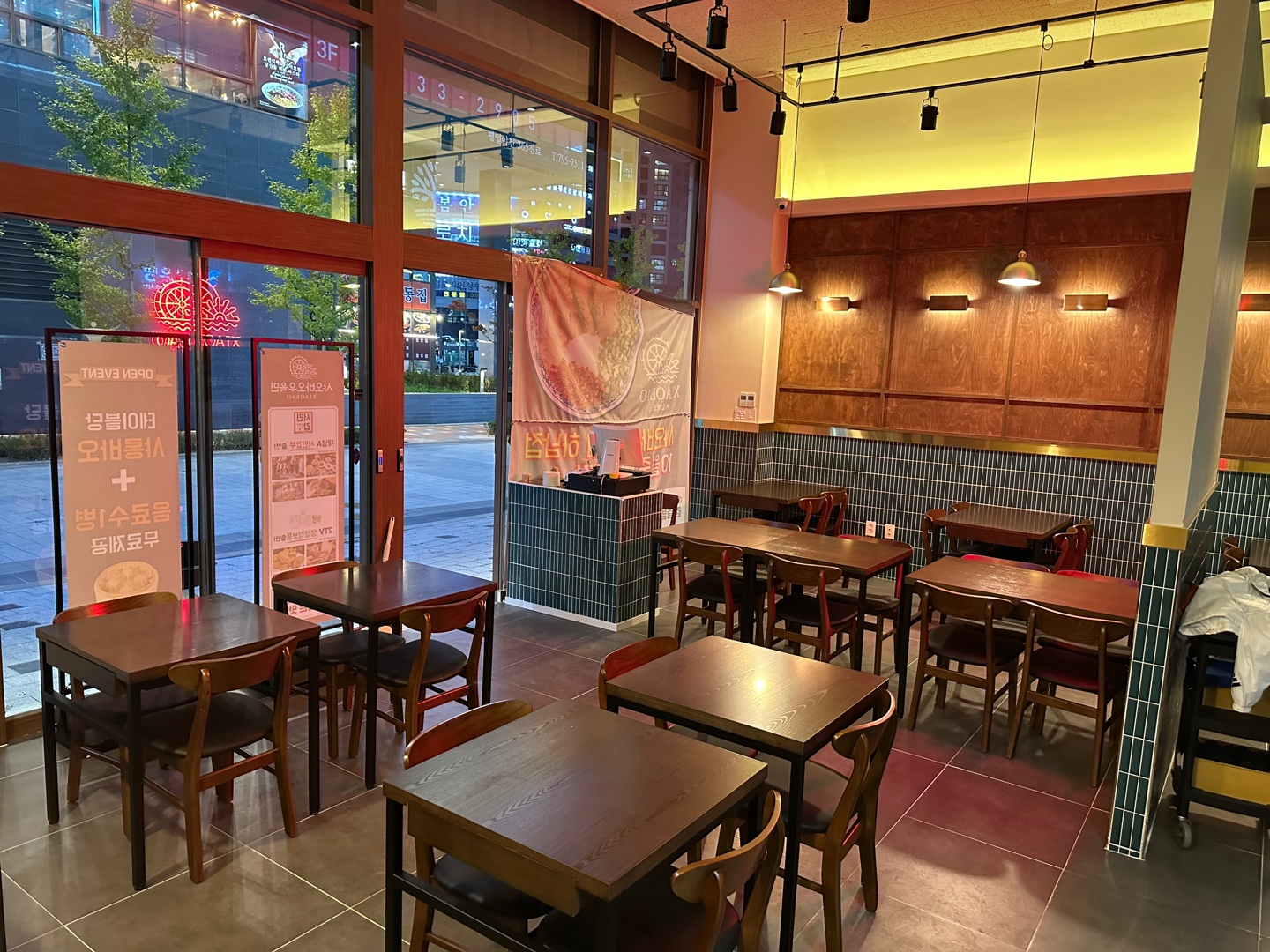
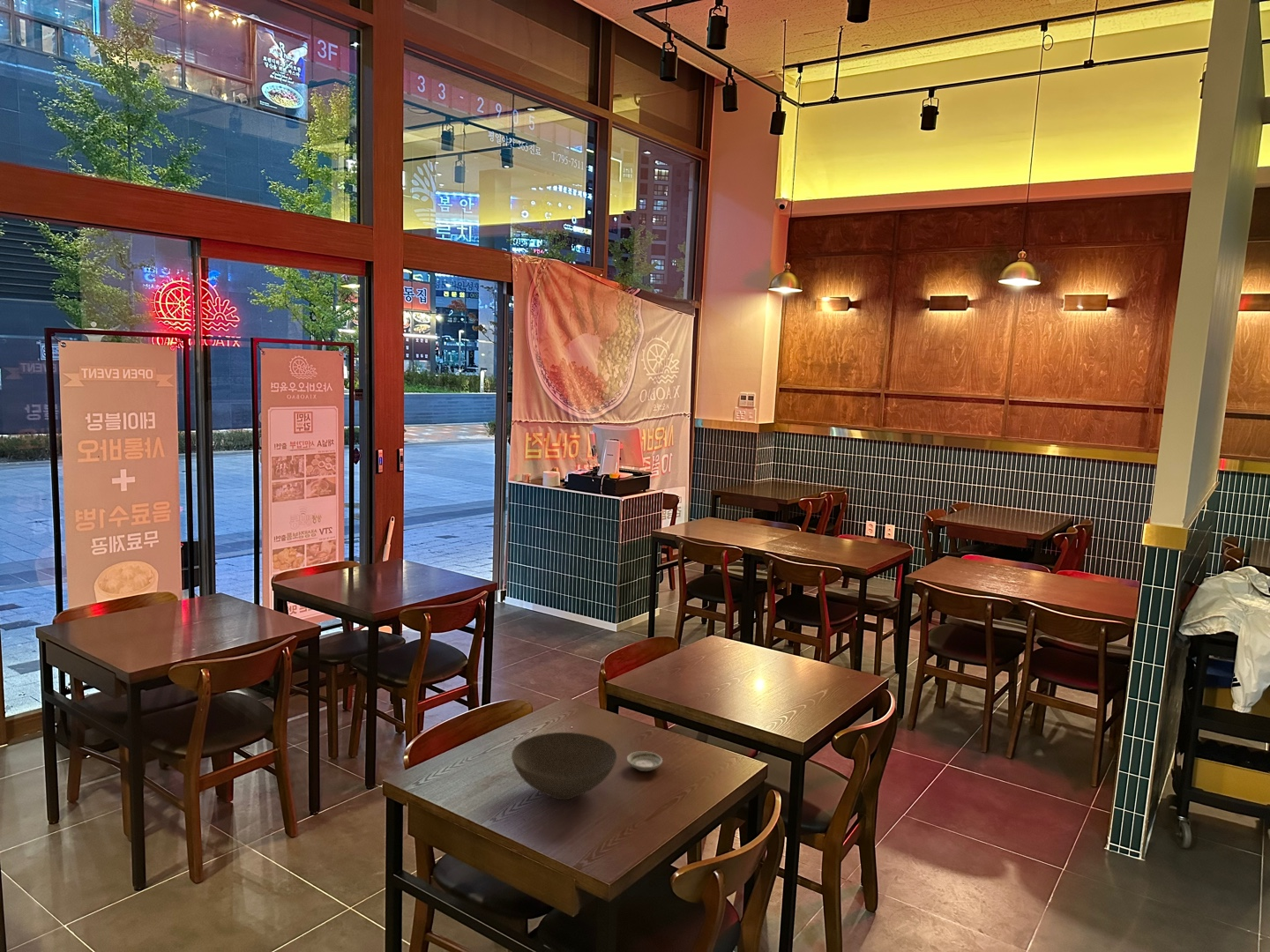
+ bowl (564, 772)
+ saucer (644, 762)
